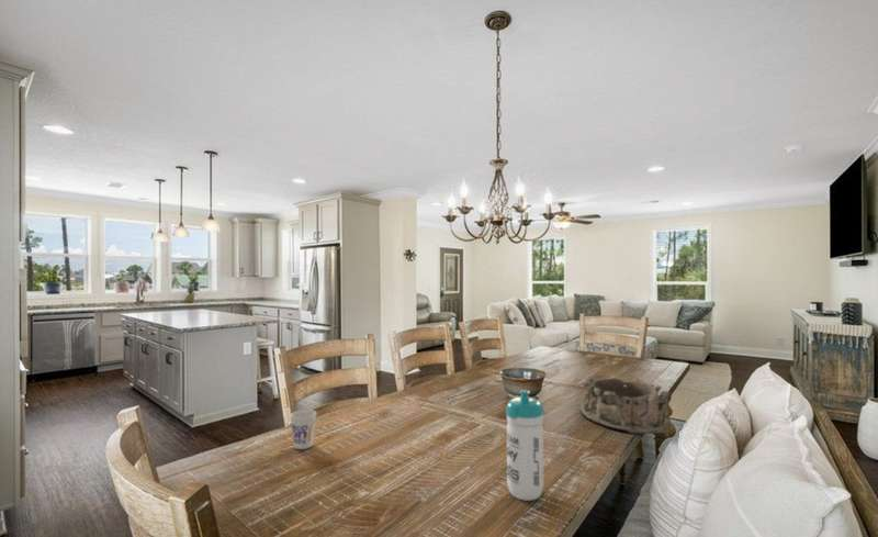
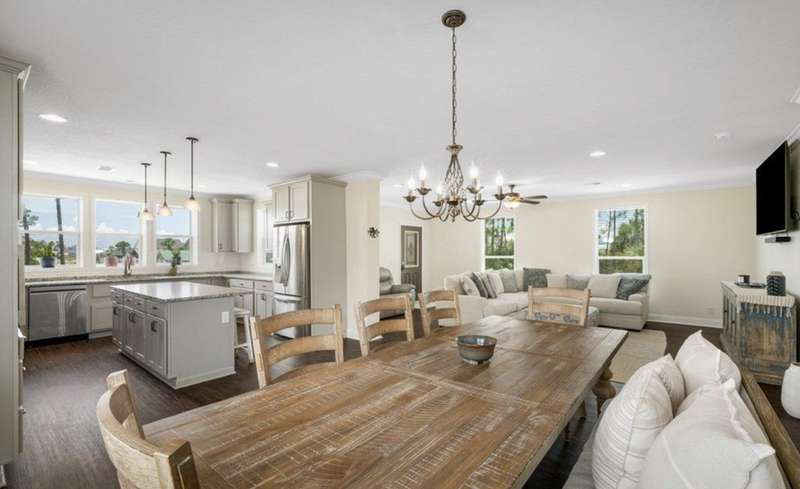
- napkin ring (622, 399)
- cup (303, 429)
- water bottle (525, 441)
